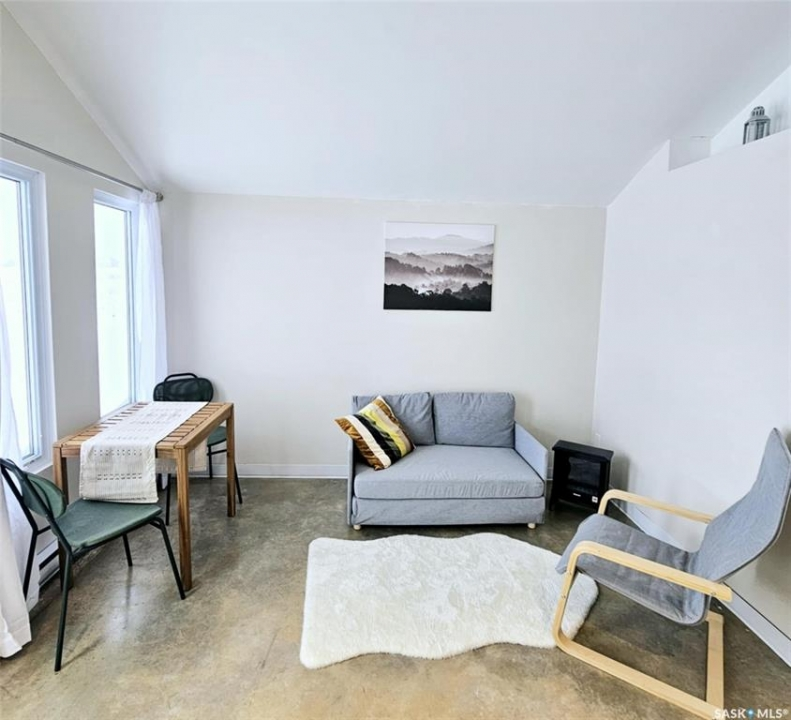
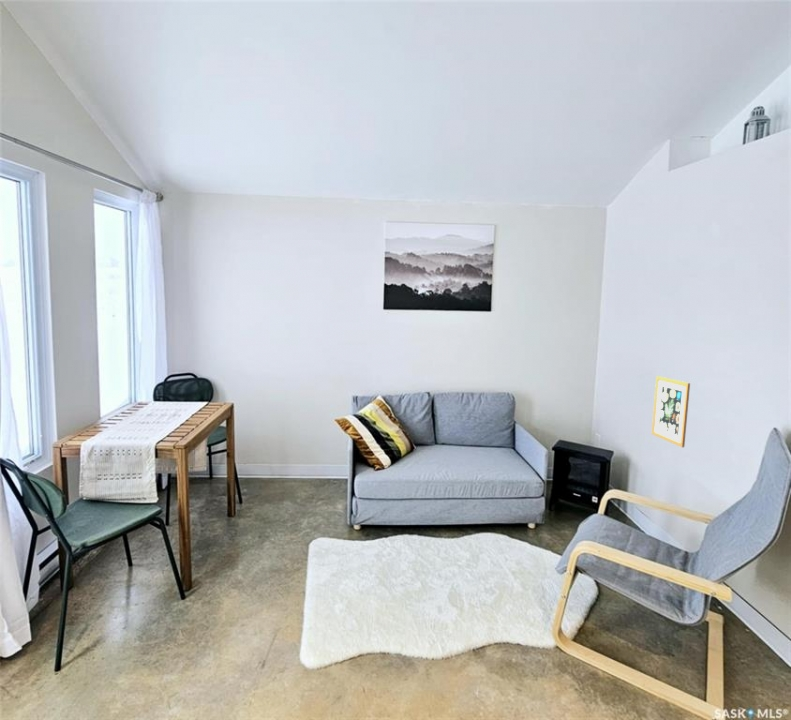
+ wall art (669, 410)
